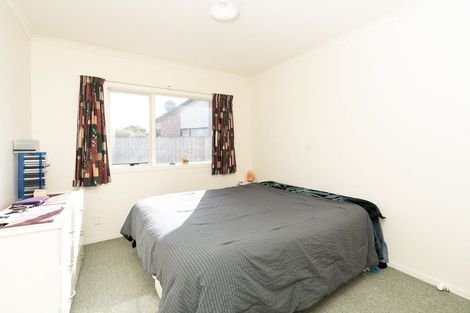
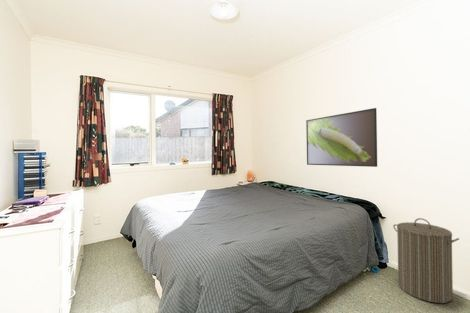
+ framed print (336, 140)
+ laundry hamper (423, 254)
